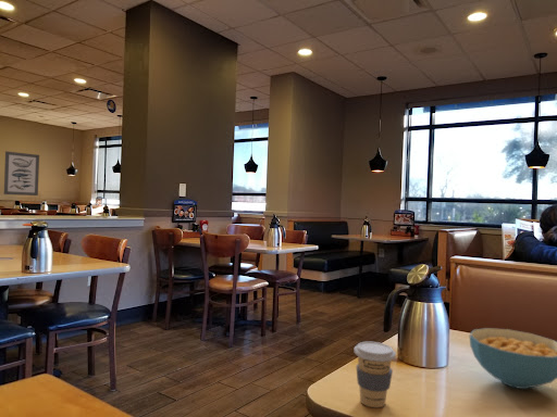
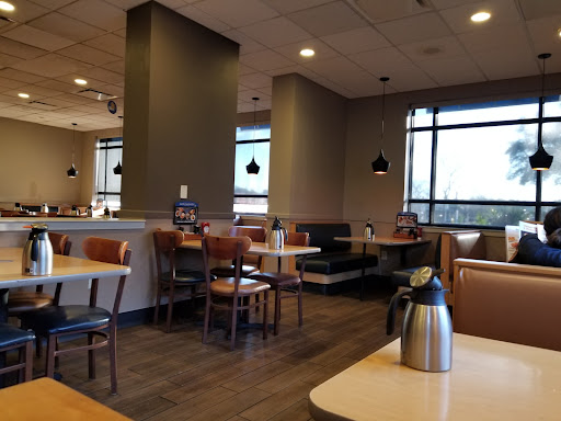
- coffee cup (373, 374)
- cereal bowl (516, 362)
- wall art (22, 174)
